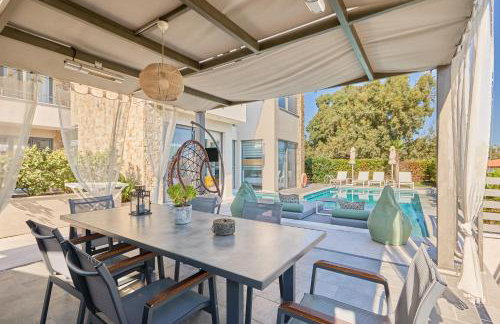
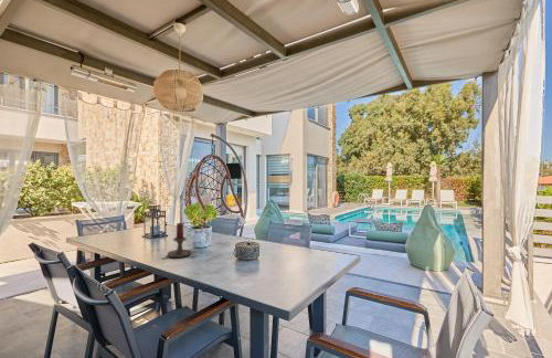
+ candle holder (182, 239)
